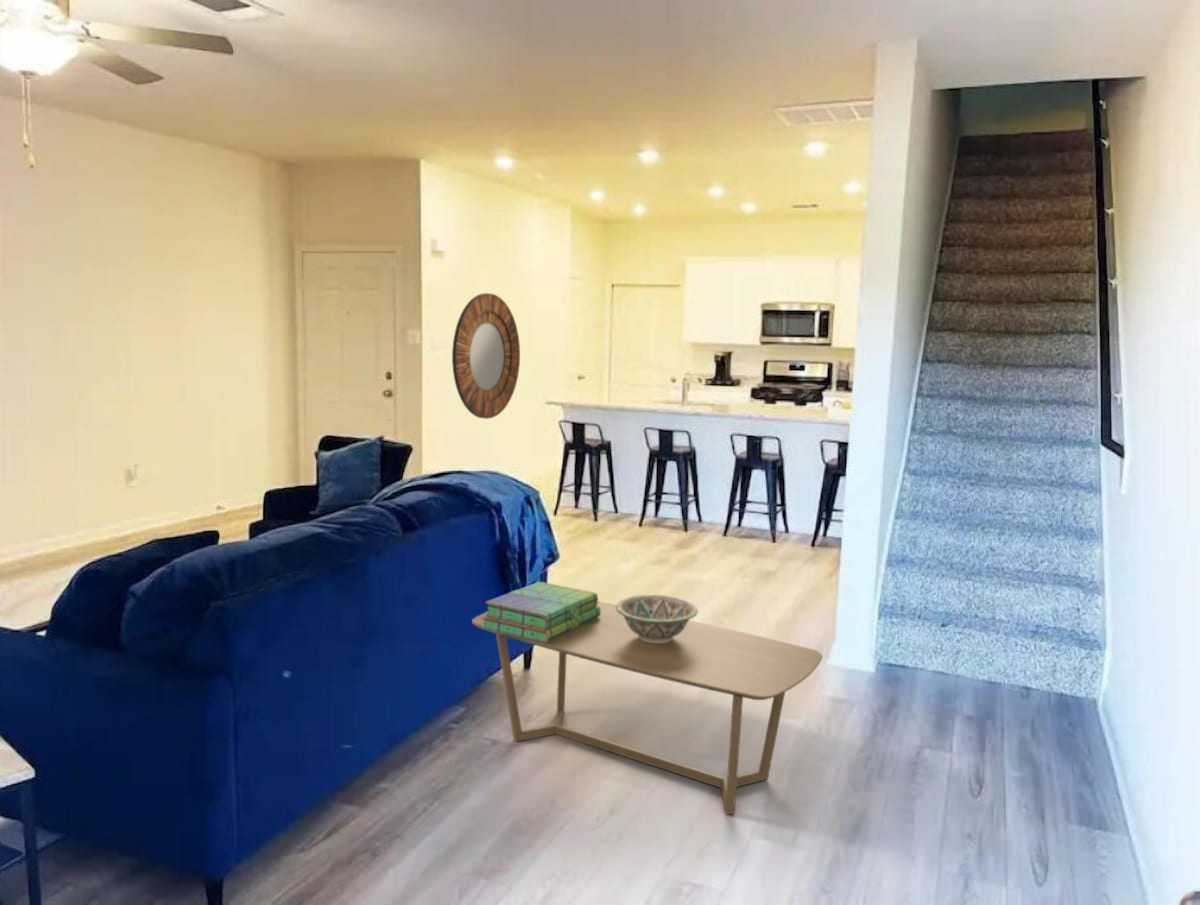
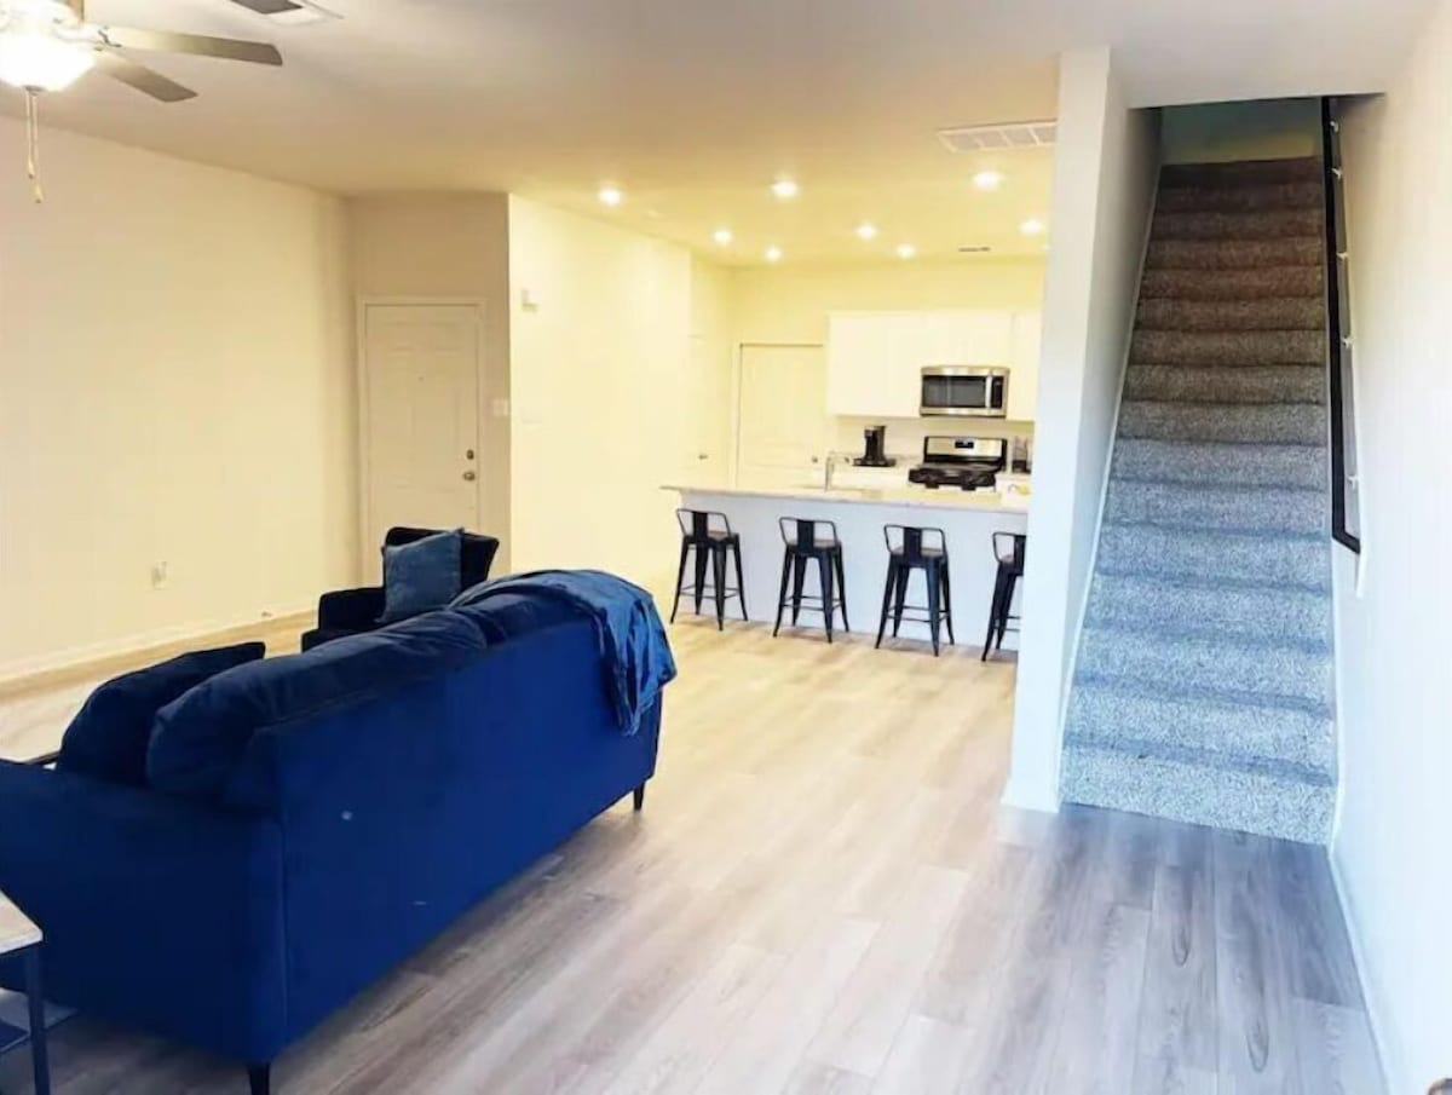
- home mirror (488, 356)
- stack of books (542, 609)
- coffee table (645, 674)
- decorative bowl (656, 621)
